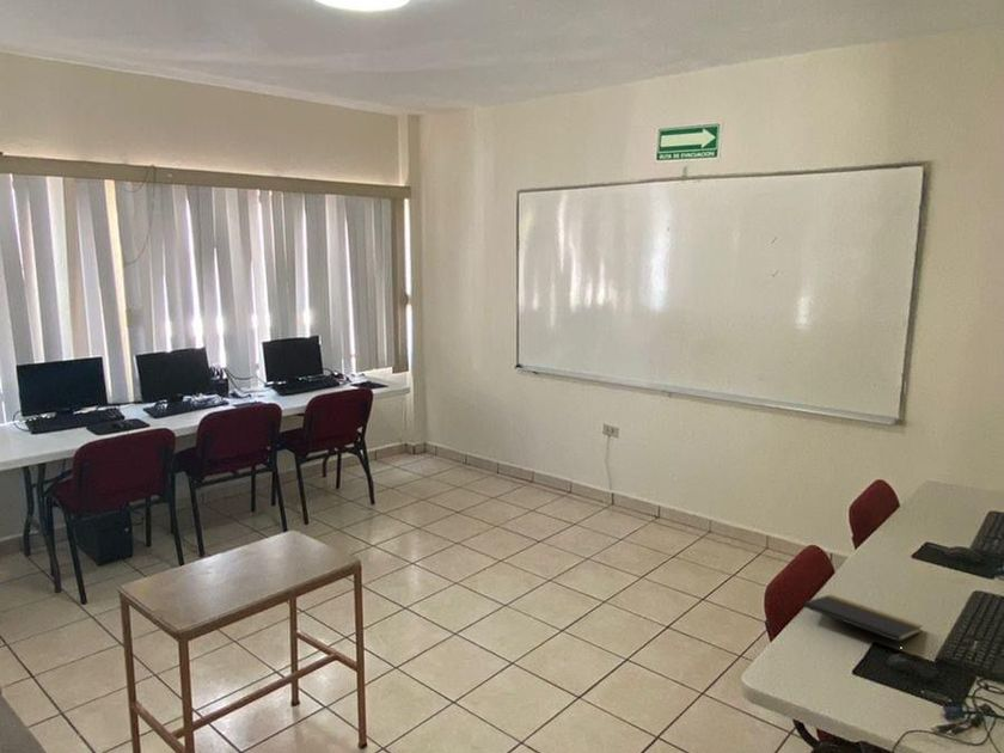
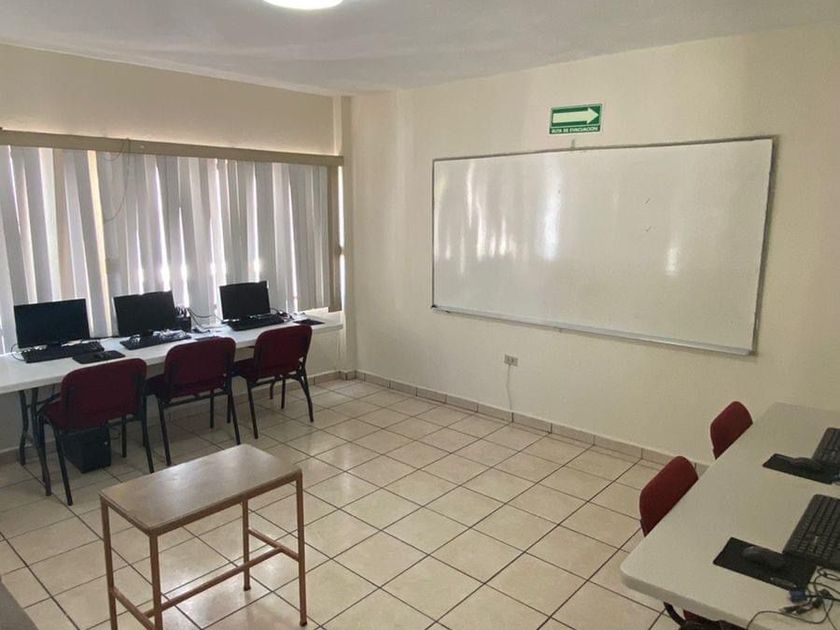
- notepad (862, 616)
